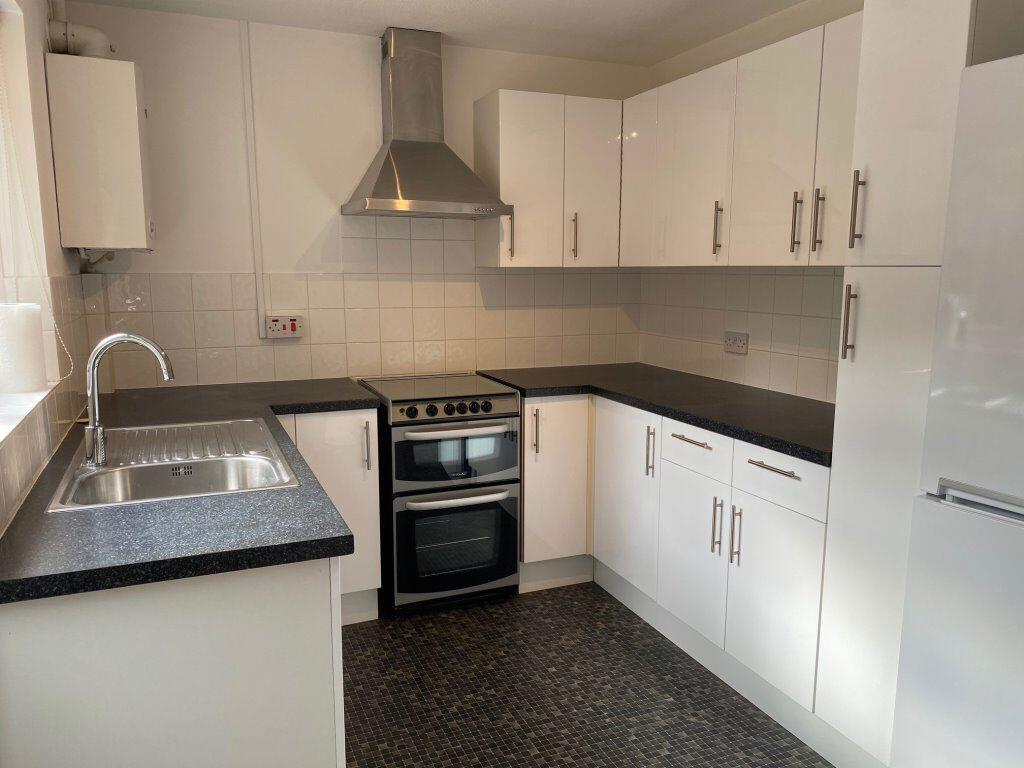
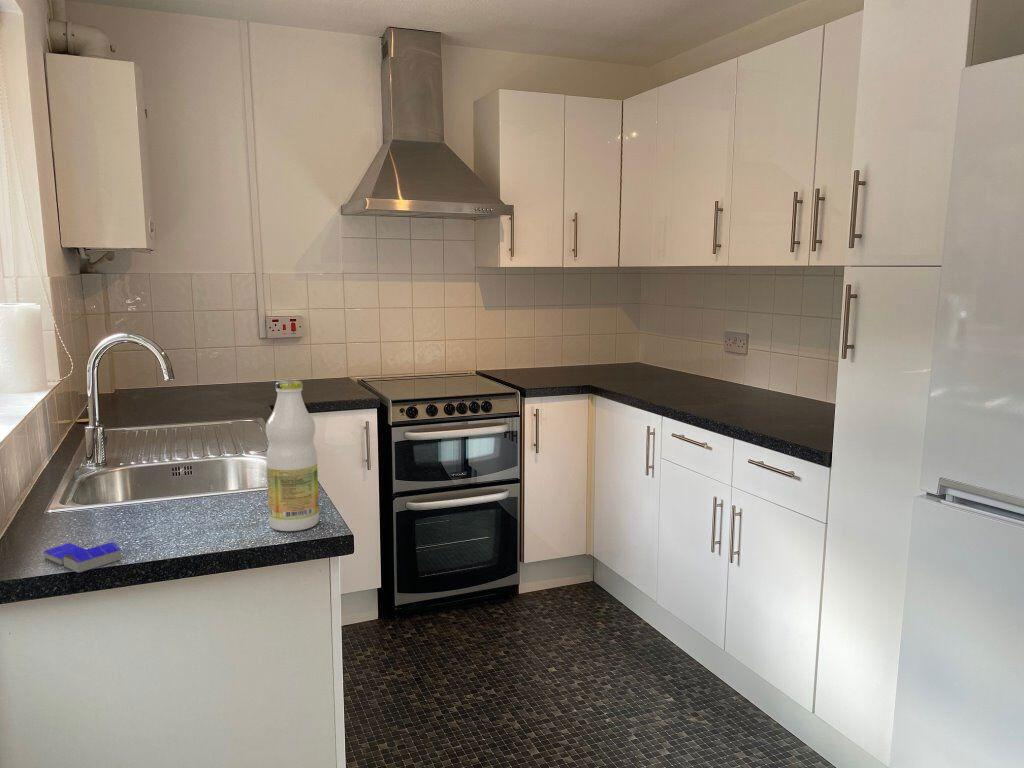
+ bottle (291, 454)
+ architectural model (81, 550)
